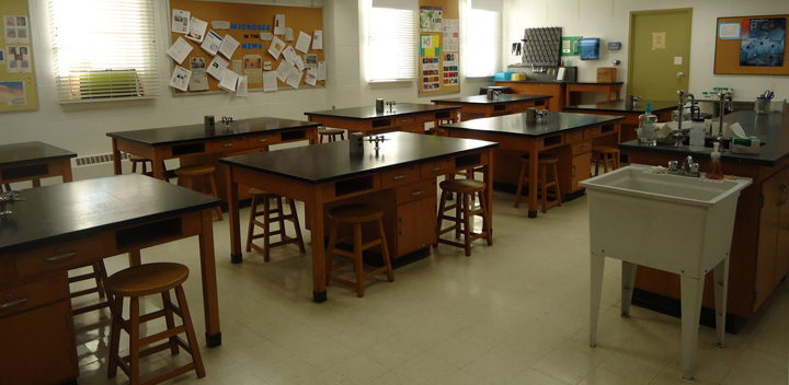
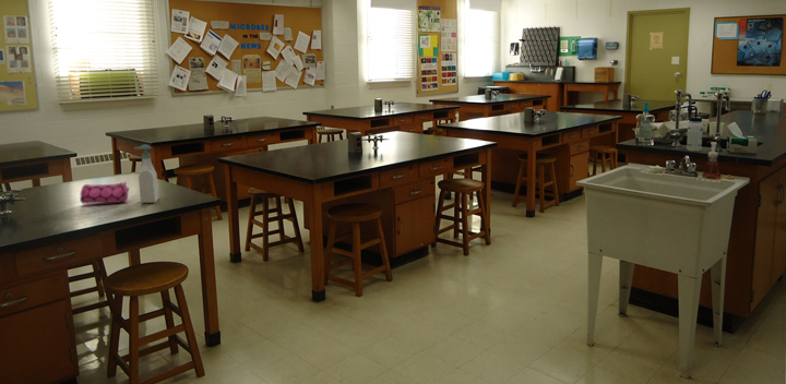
+ soap bottle (145, 172)
+ pencil case (104, 192)
